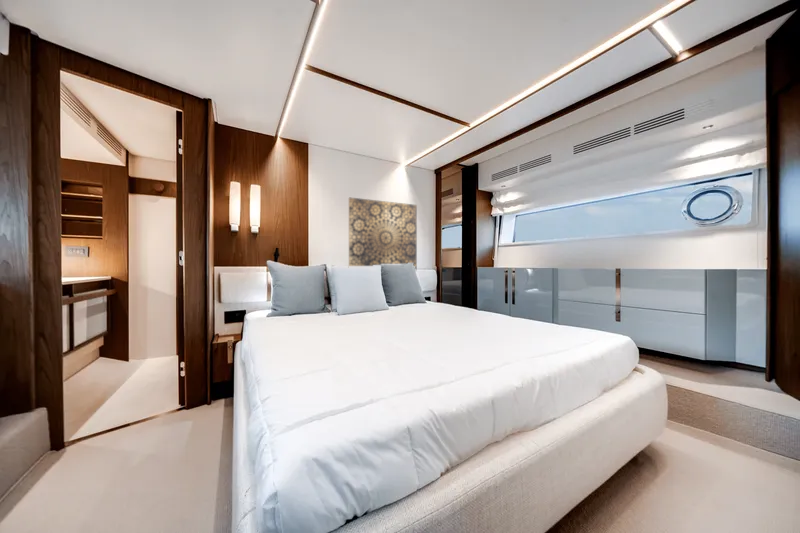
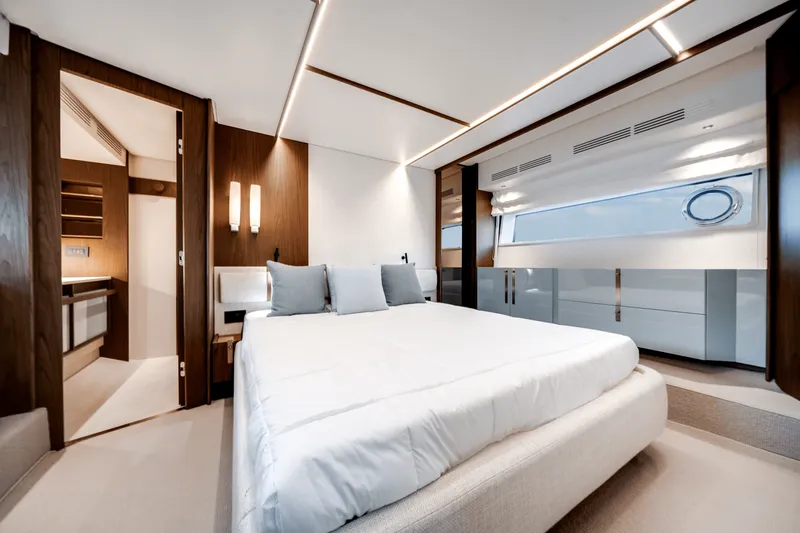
- wall art (384, 238)
